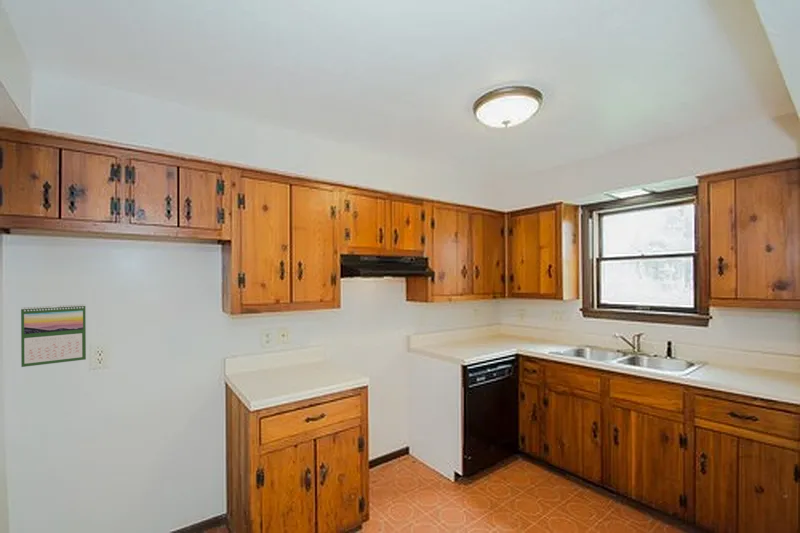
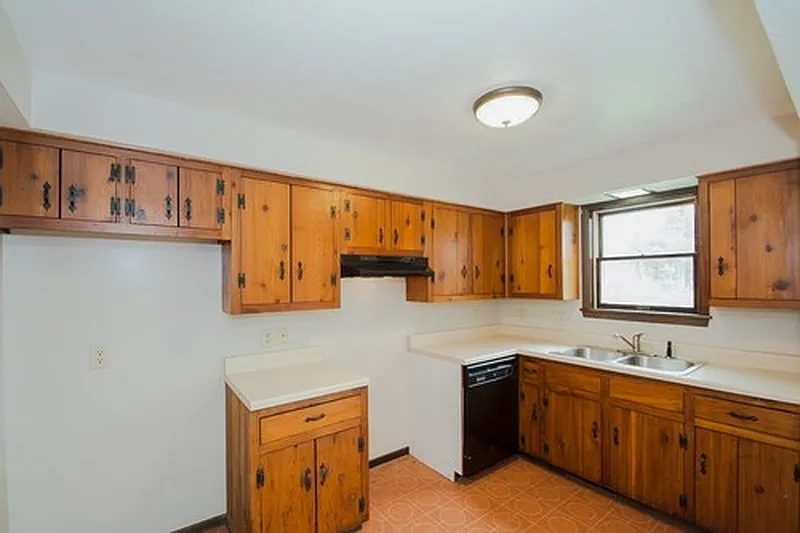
- calendar (54, 333)
